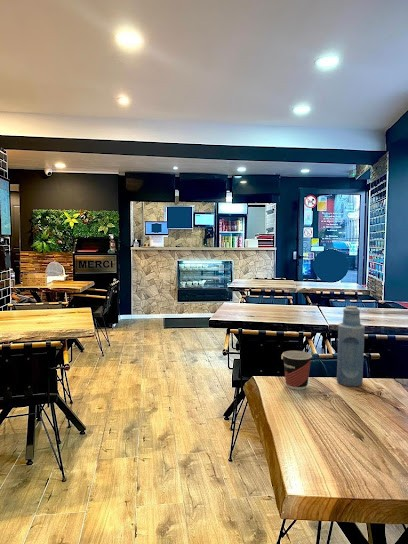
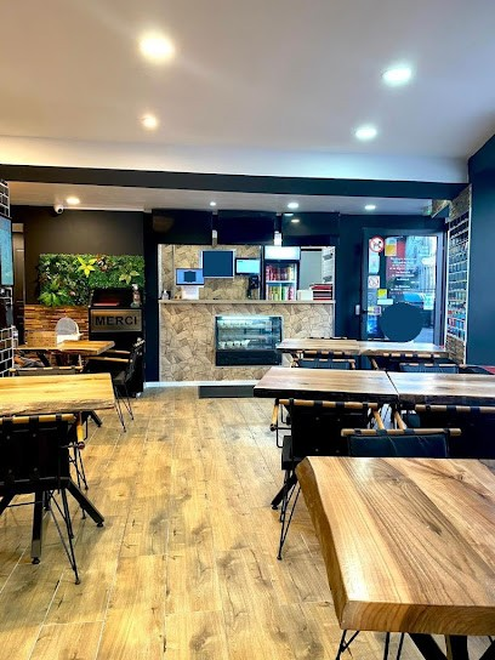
- bottle (350, 344)
- cup (296, 370)
